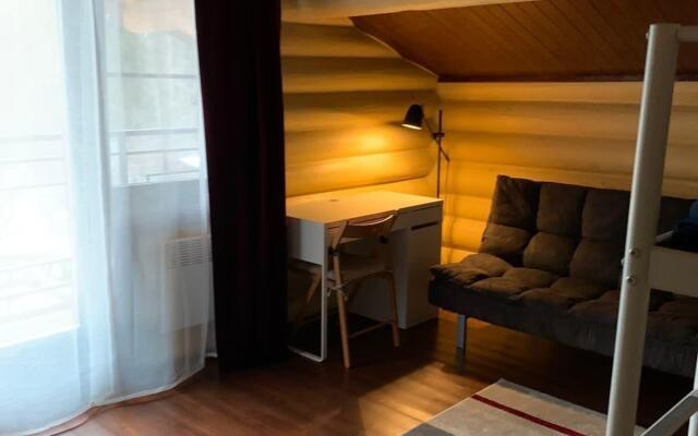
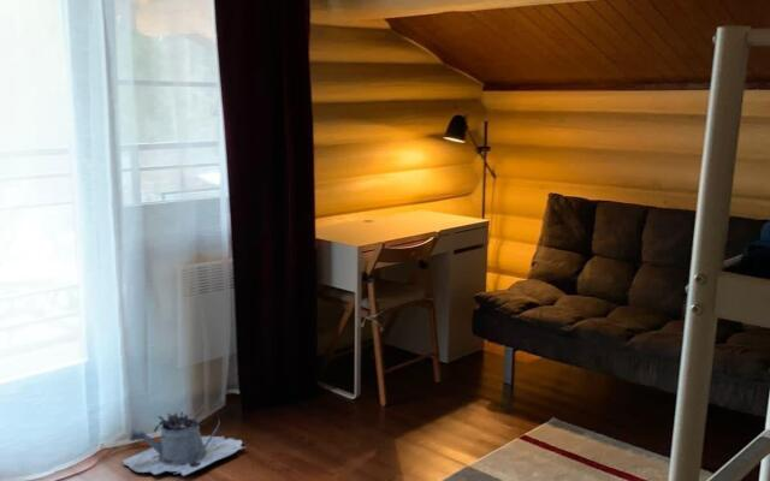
+ watering can (184, 435)
